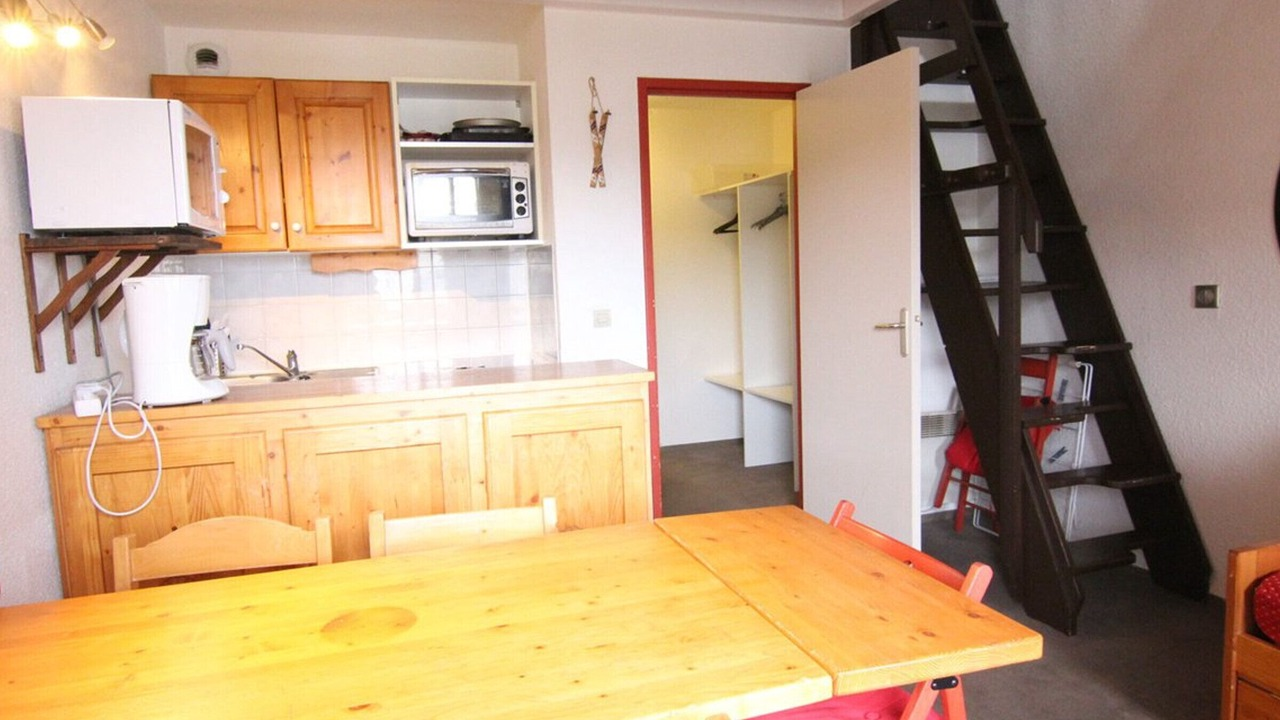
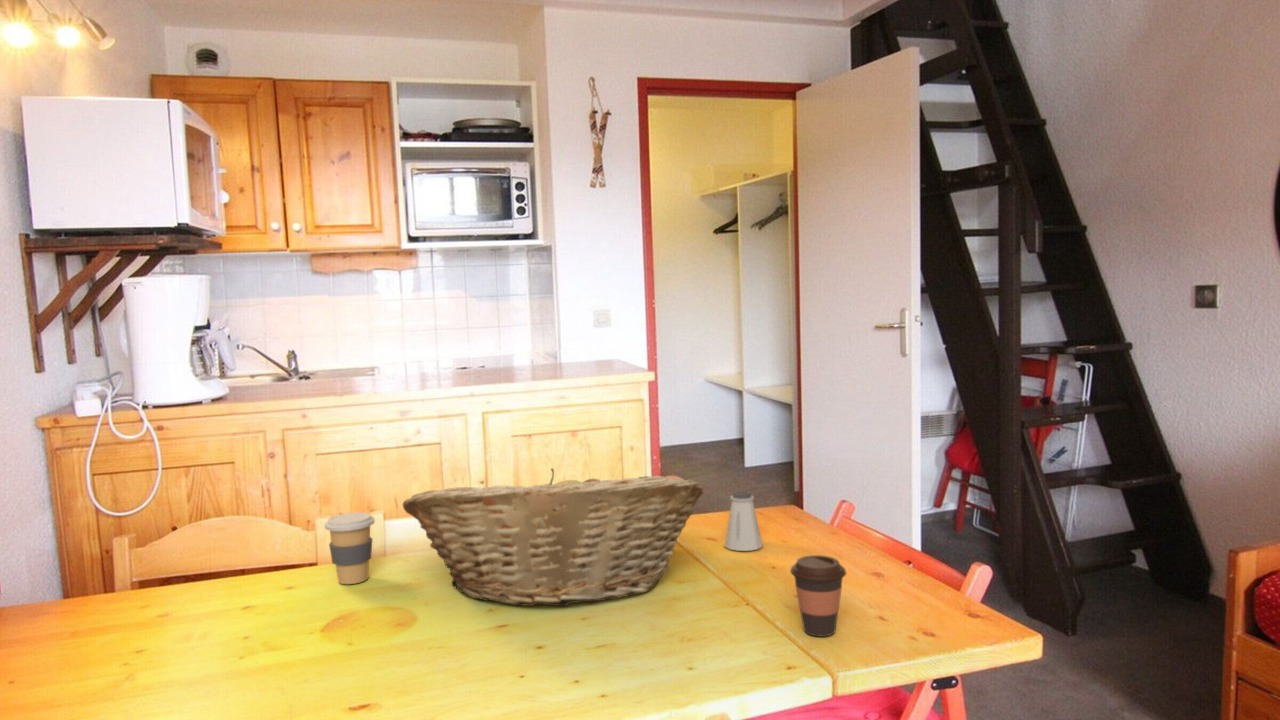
+ saltshaker (742, 519)
+ fruit basket (556, 521)
+ coffee cup (351, 548)
+ coffee cup (818, 596)
